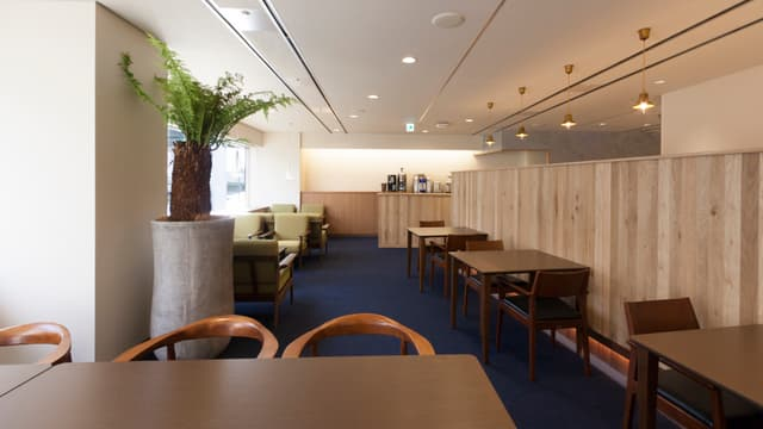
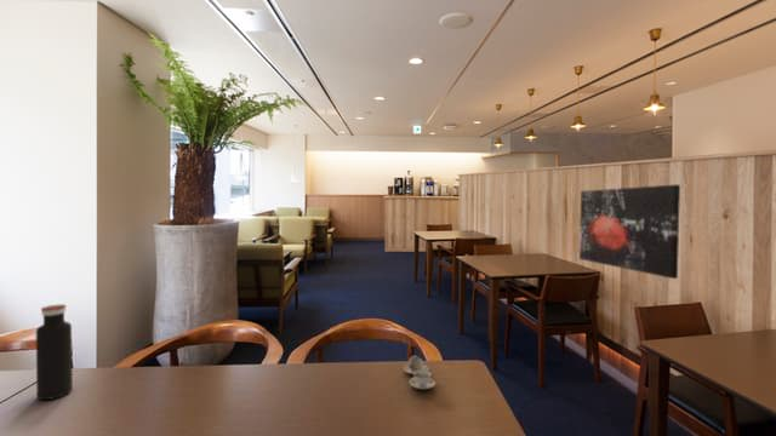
+ chinaware (418, 369)
+ water bottle (53, 350)
+ wall art (621, 228)
